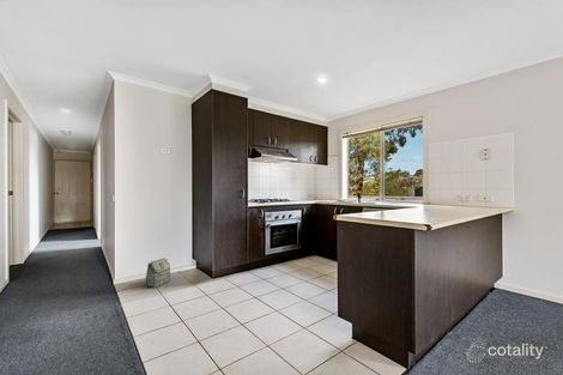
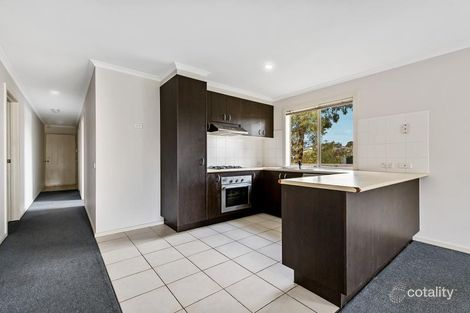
- bag (158, 271)
